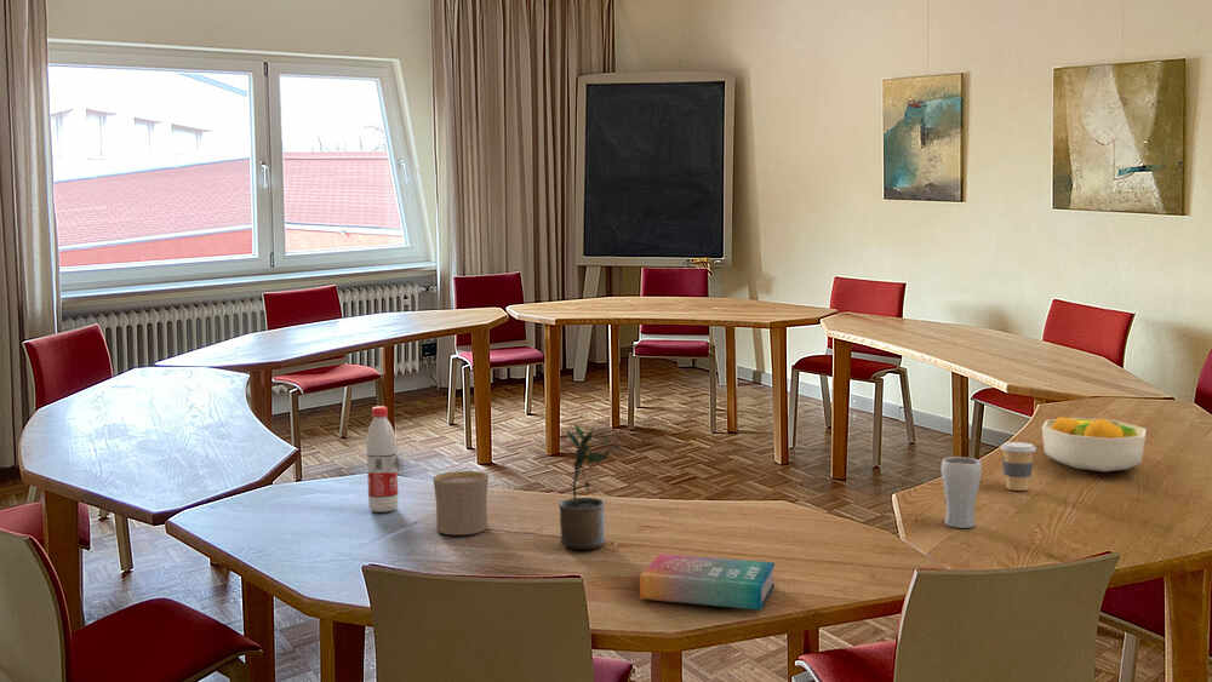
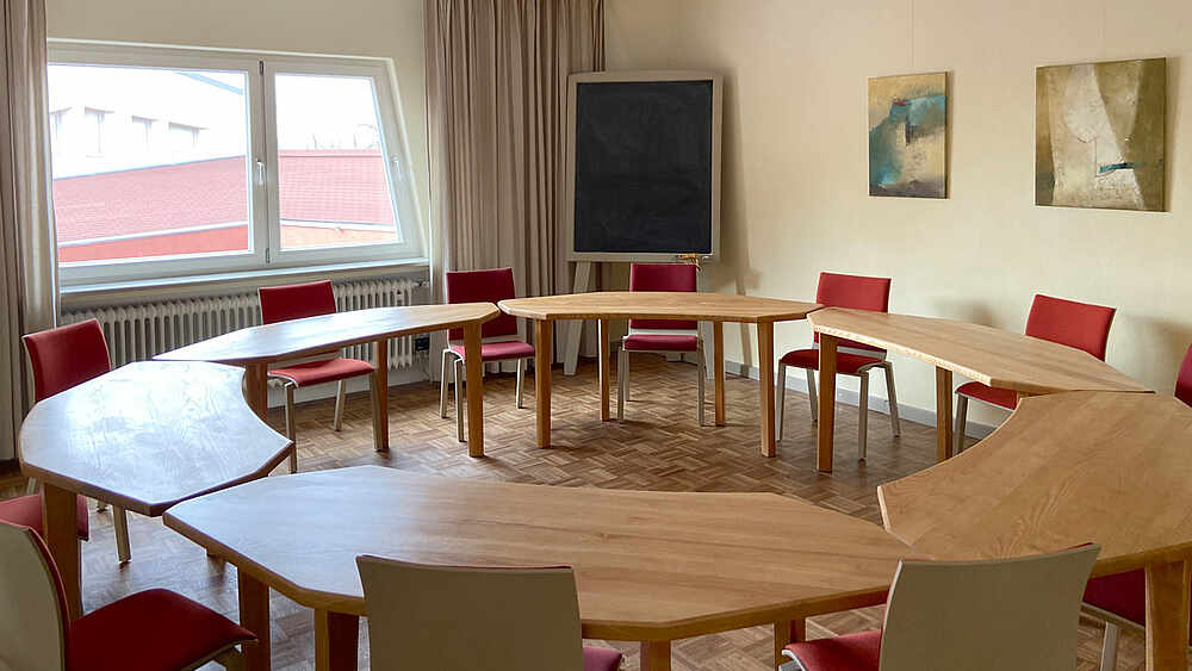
- coffee cup (1017, 466)
- potted plant (588, 485)
- drinking glass (960, 492)
- water bottle (382, 458)
- fruit bowl (1092, 436)
- cup (461, 502)
- book (708, 580)
